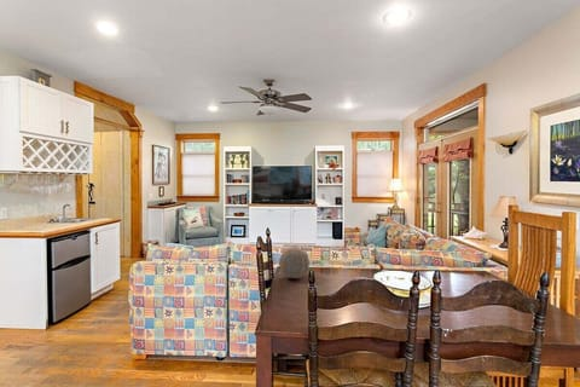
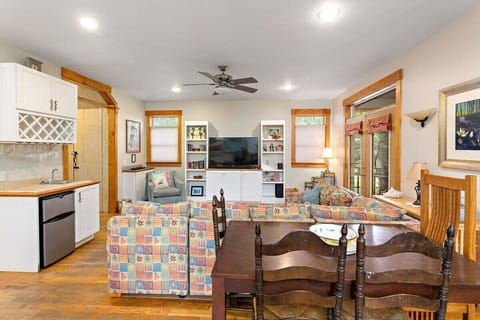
- decorative orb (294, 262)
